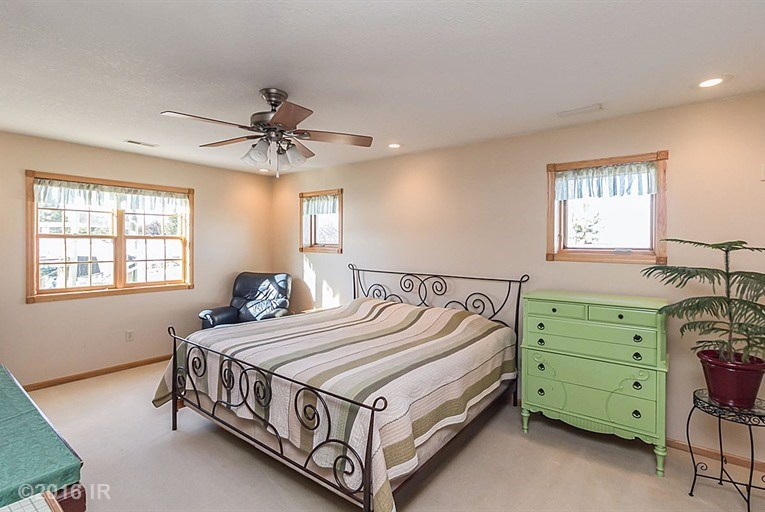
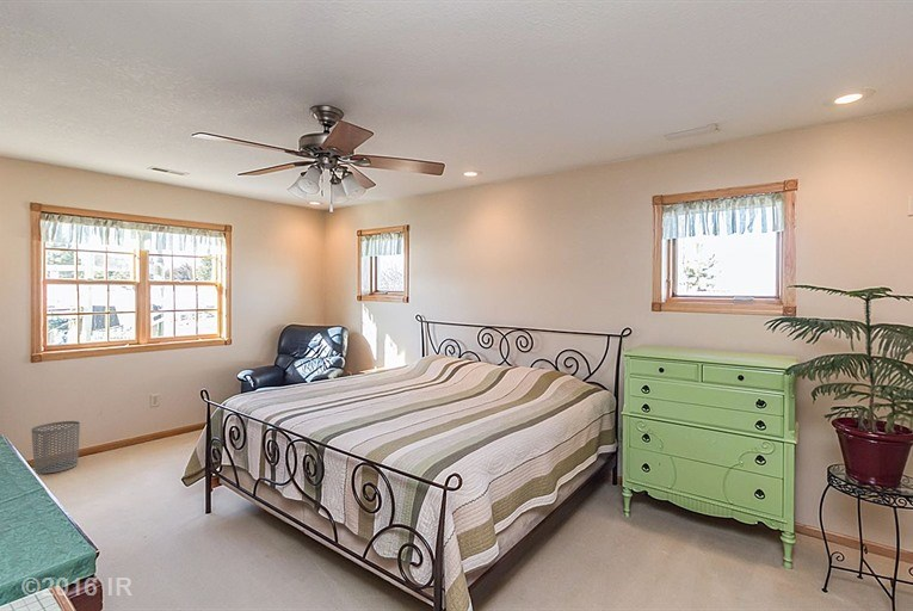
+ waste bin (56, 448)
